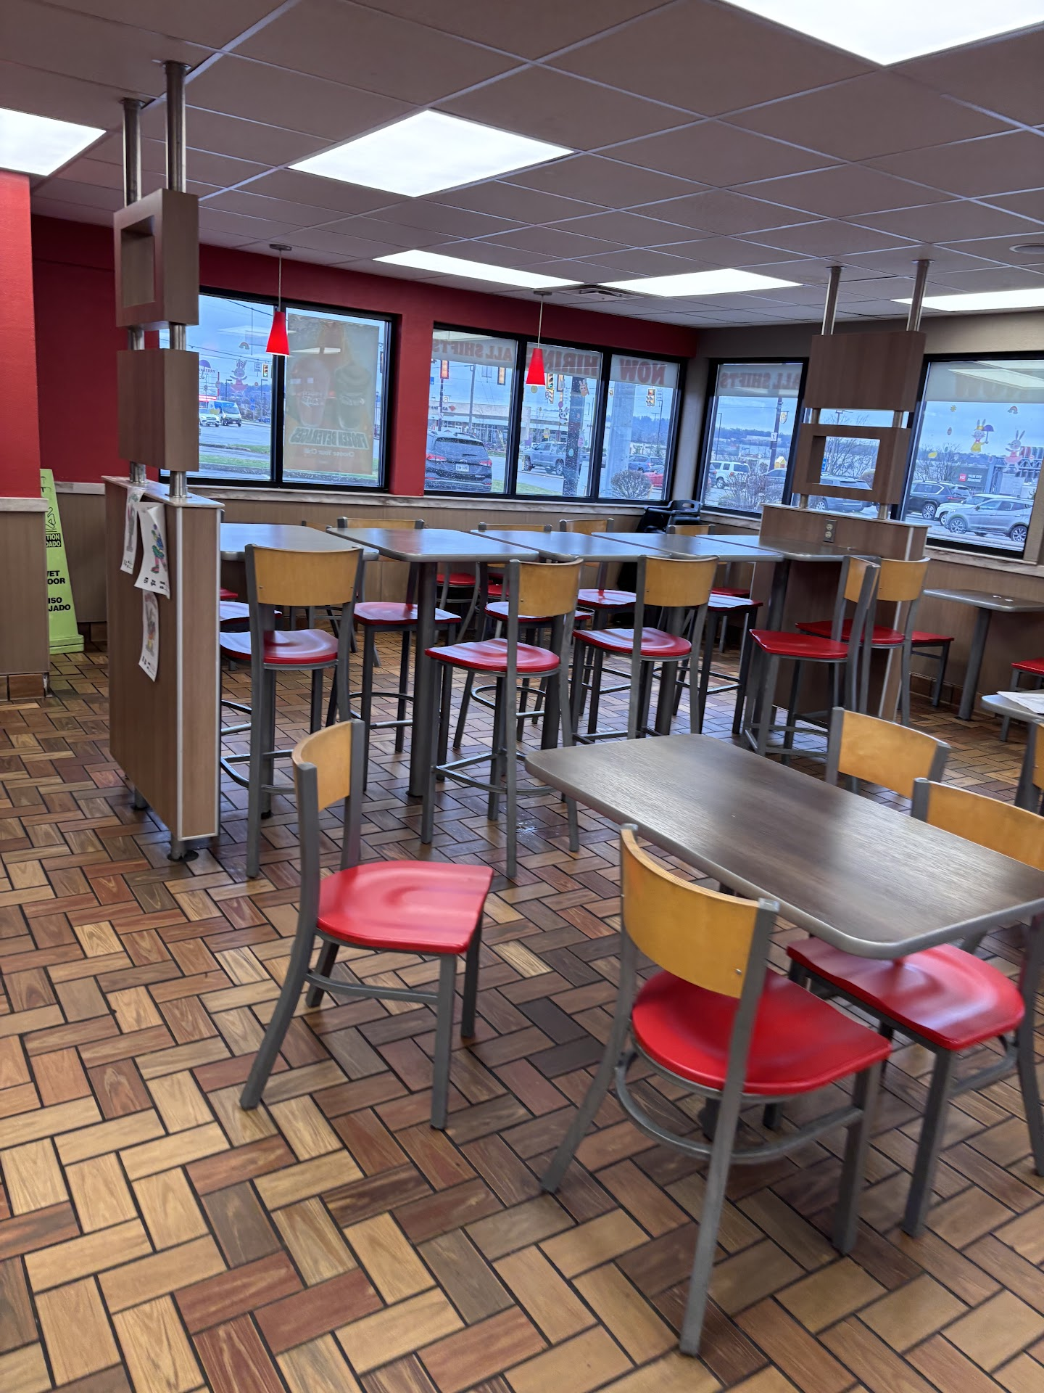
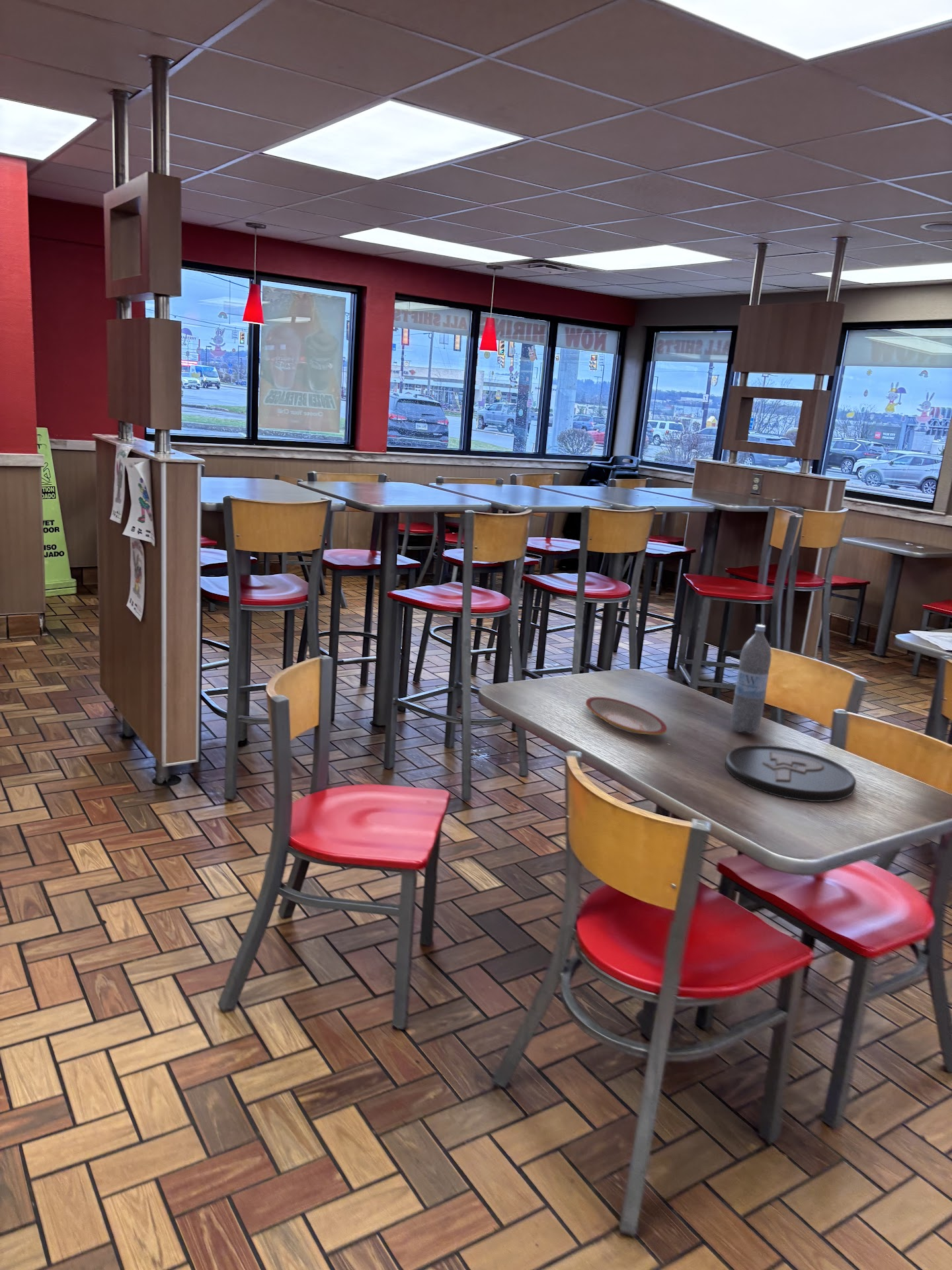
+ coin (789, 771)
+ plate (624, 718)
+ water bottle (752, 679)
